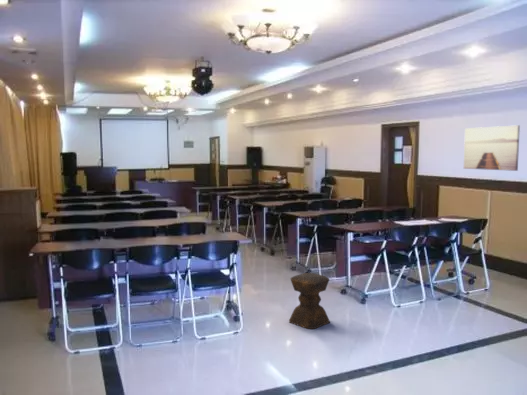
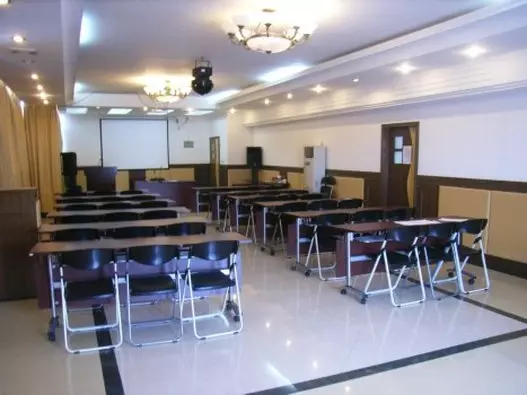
- wall art (489, 148)
- stool (309, 299)
